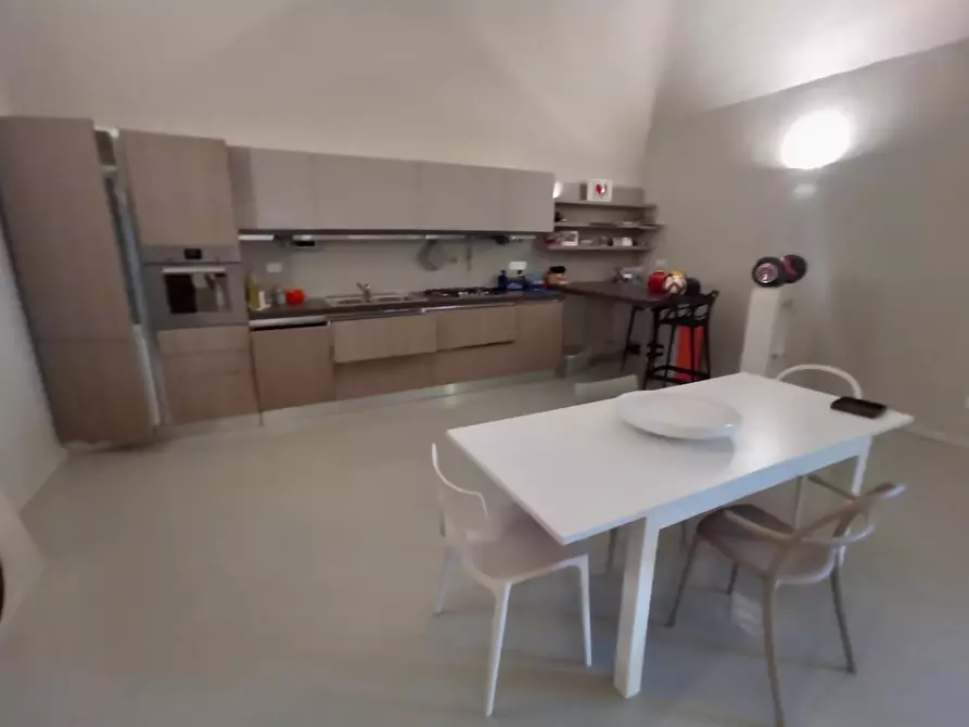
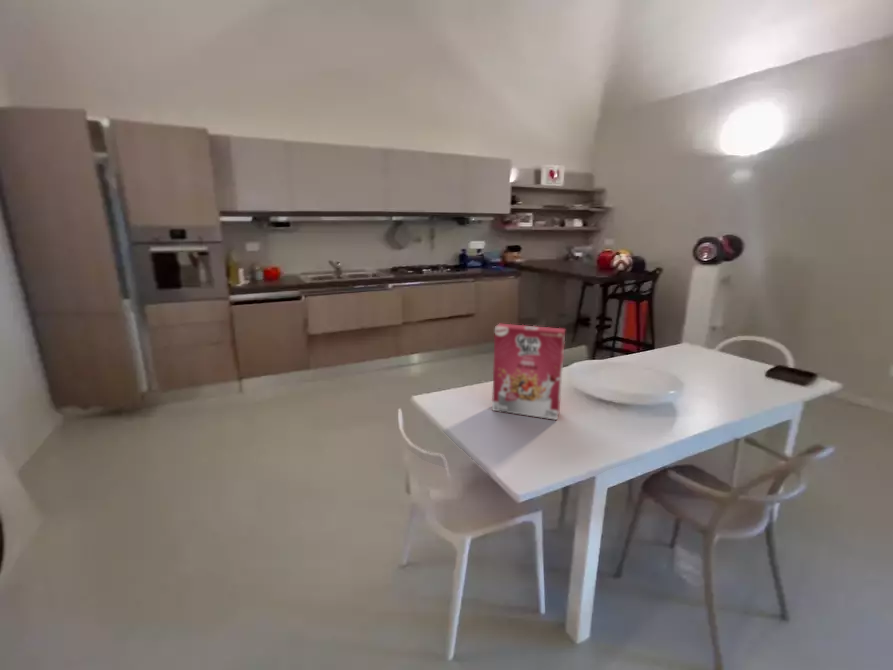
+ cereal box (527, 370)
